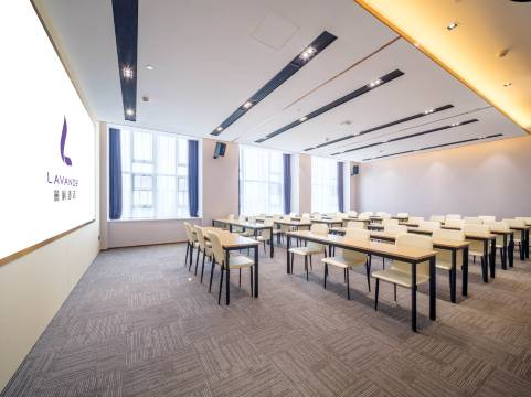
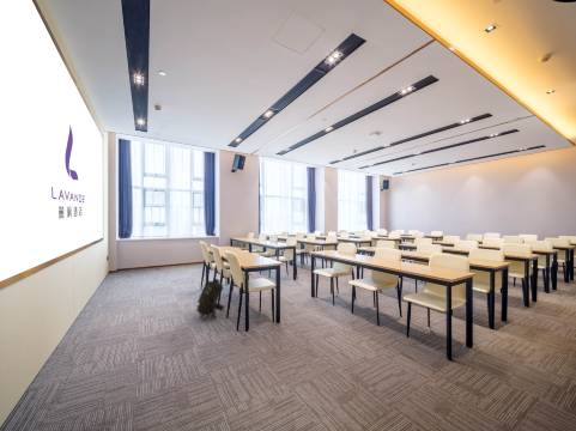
+ backpack (207, 297)
